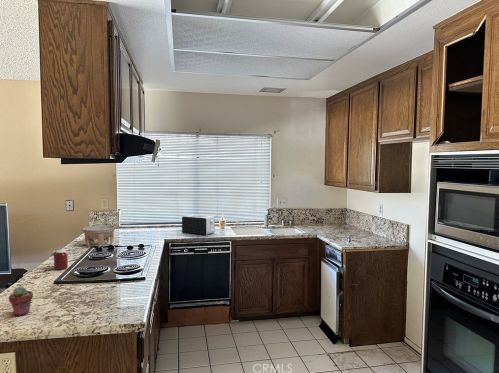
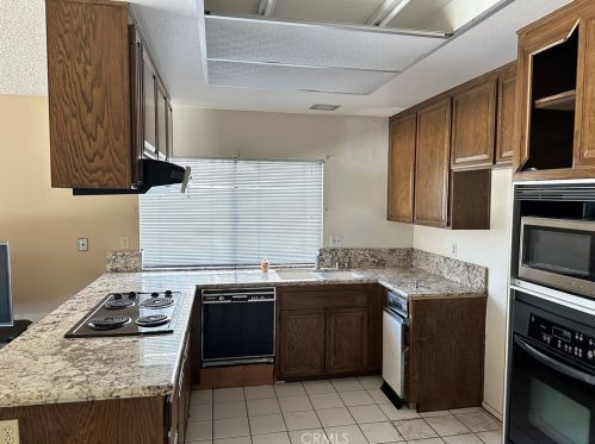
- jar (59, 259)
- toaster (198, 224)
- potted succulent (21, 299)
- bowl (99, 236)
